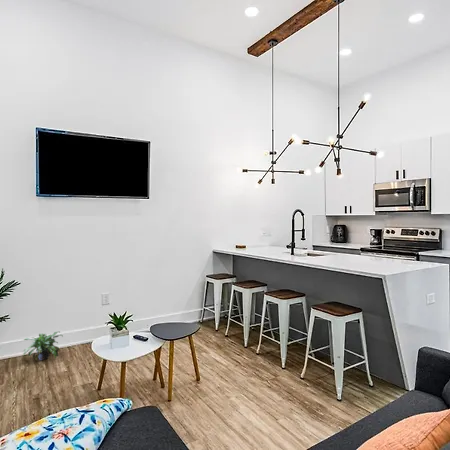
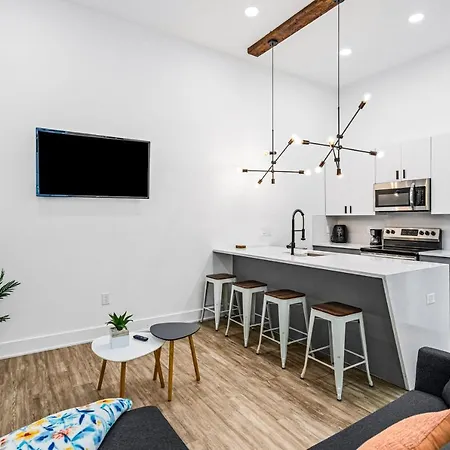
- potted plant (42, 345)
